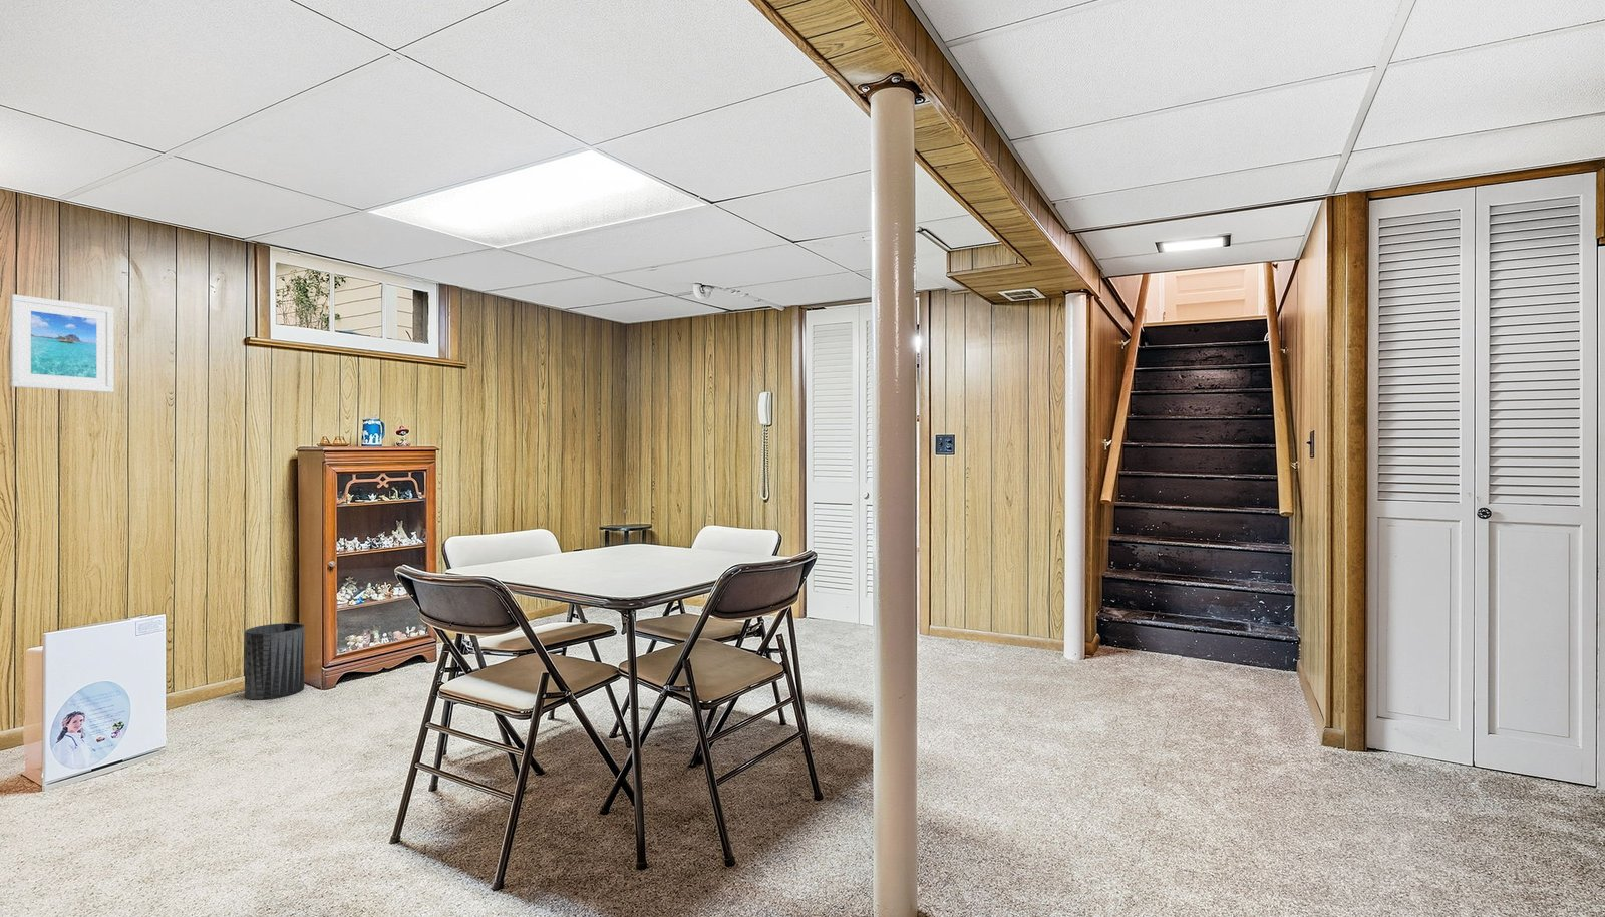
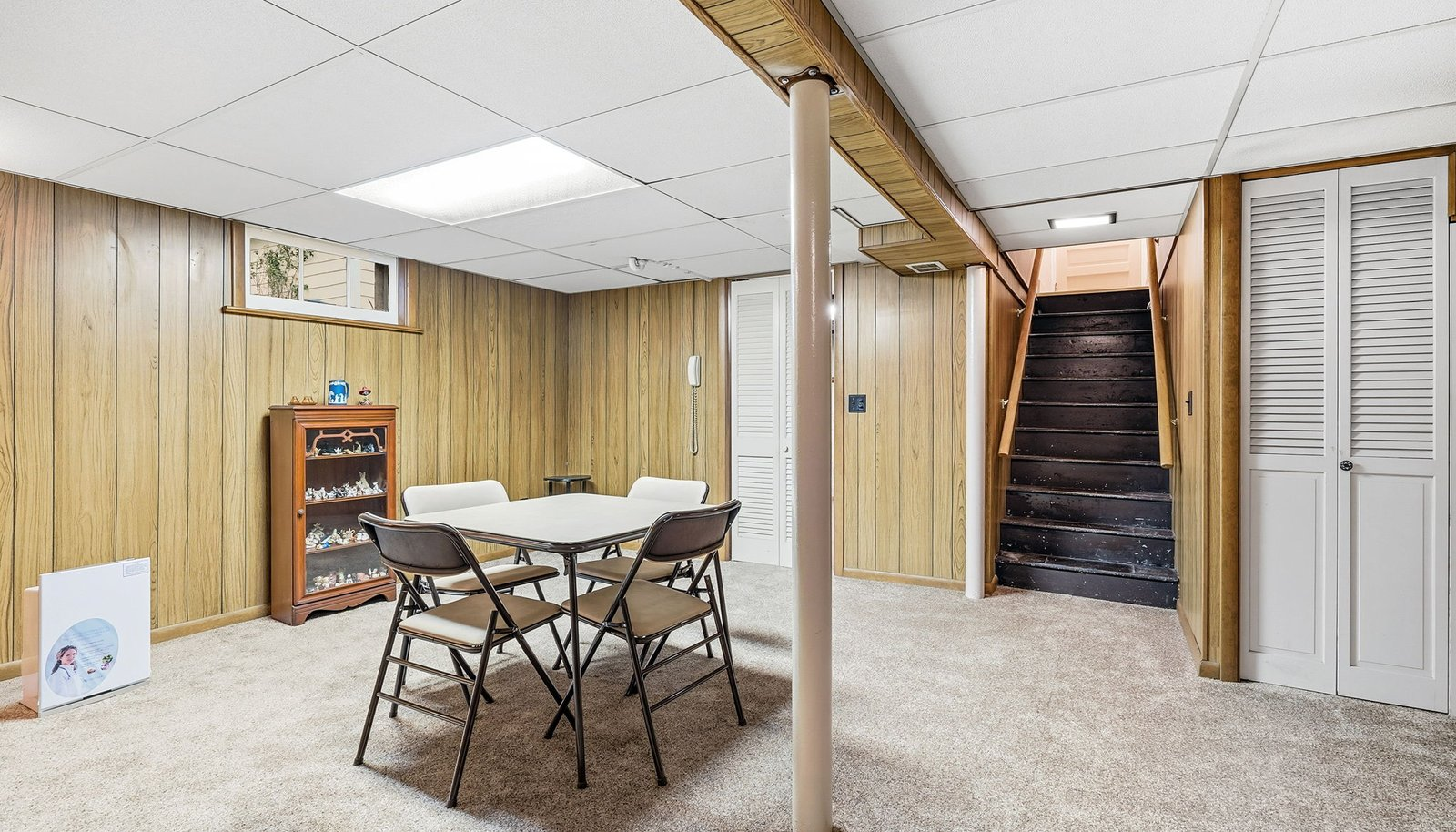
- trash can (274, 659)
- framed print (64, 345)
